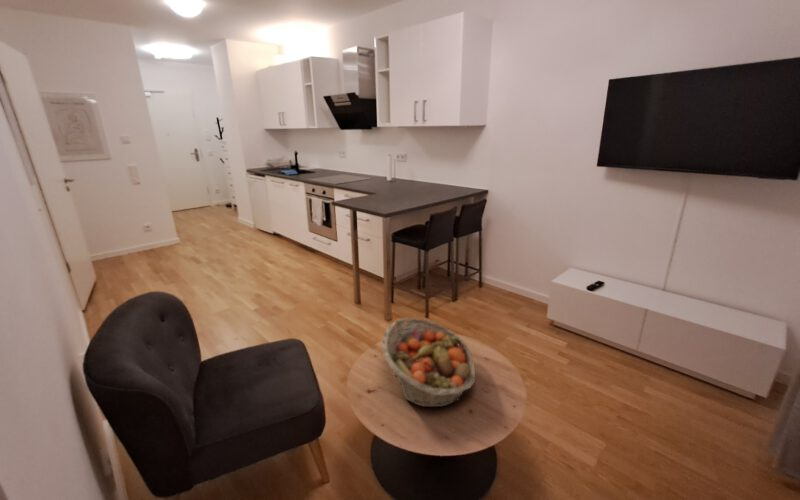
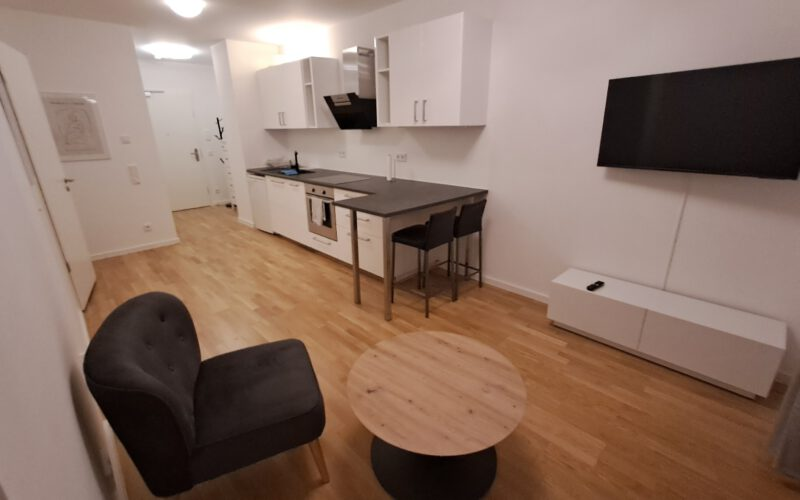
- fruit basket (428, 358)
